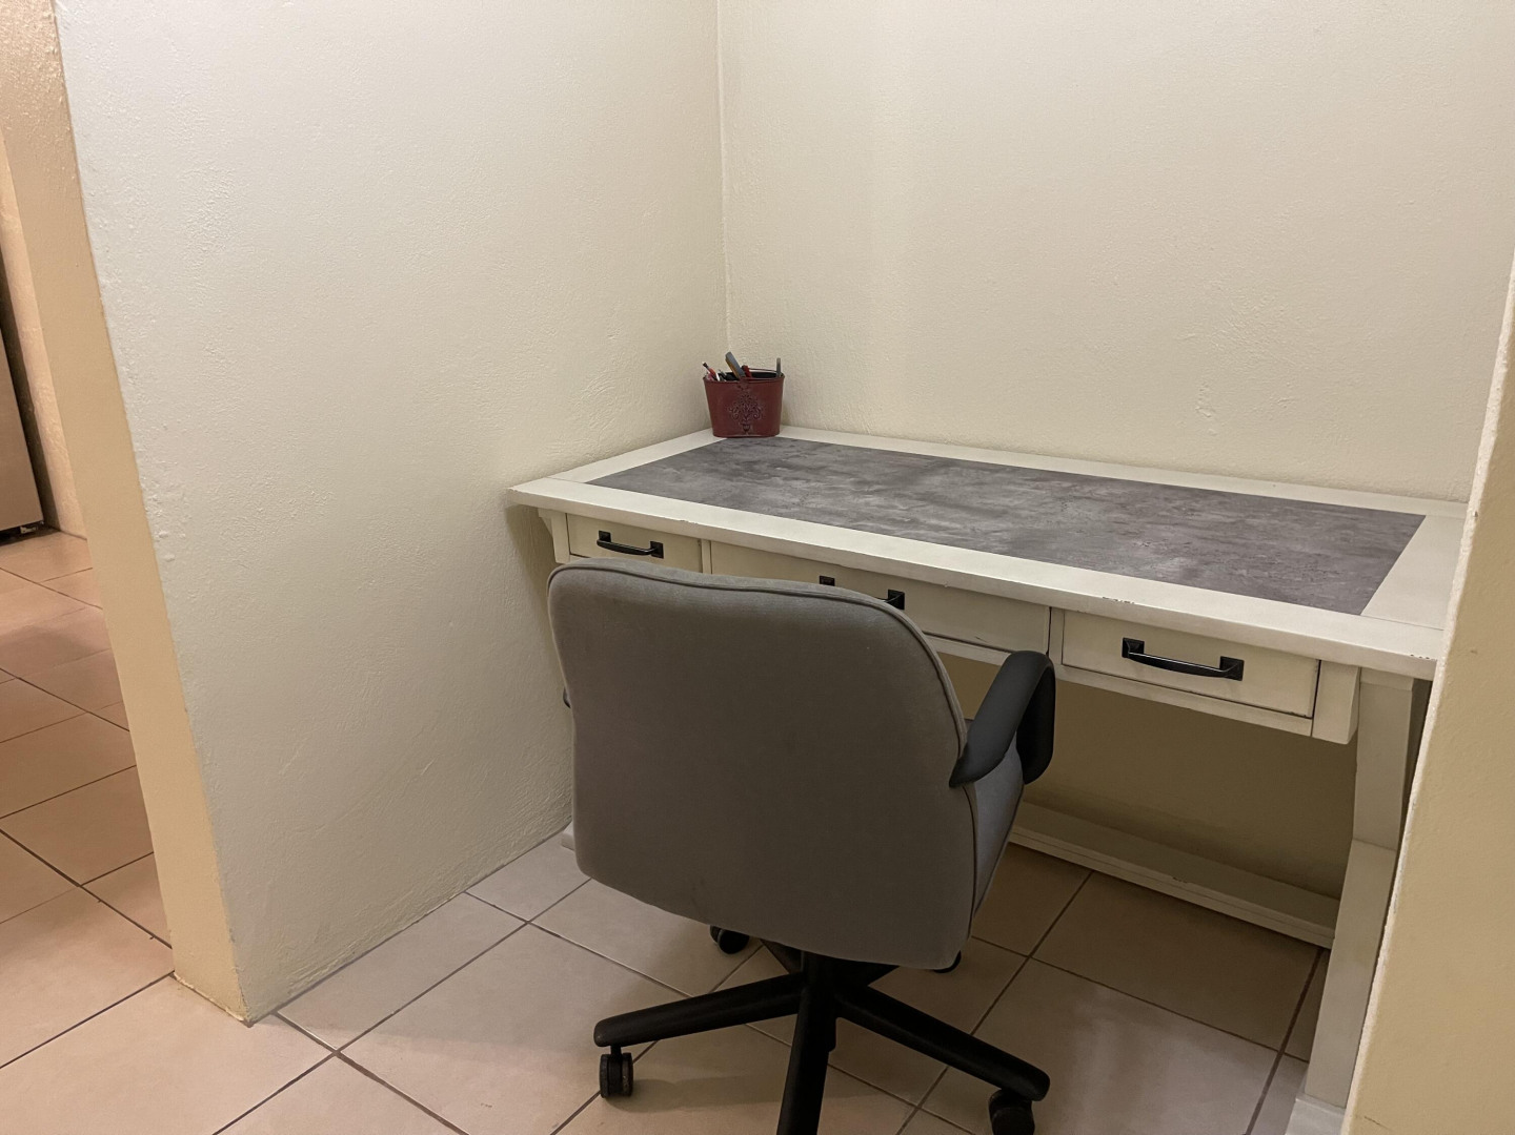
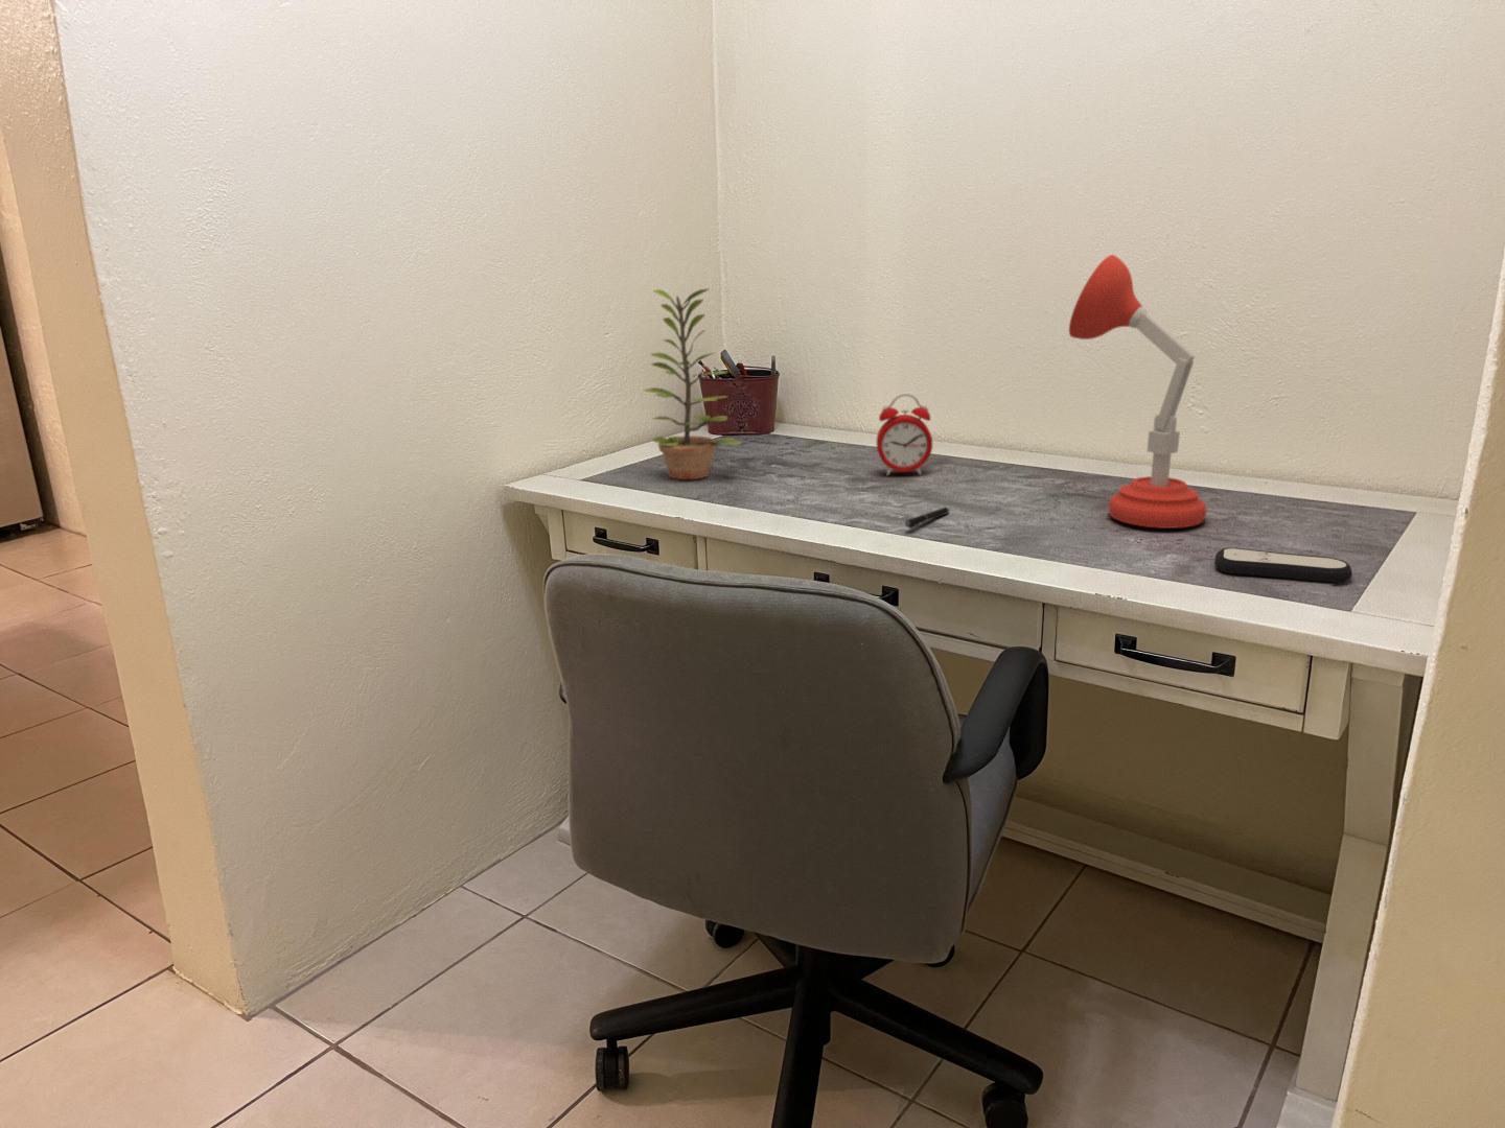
+ plant (691, 384)
+ desk lamp (1165, 395)
+ remote control (1281, 564)
+ alarm clock (904, 434)
+ pen (928, 515)
